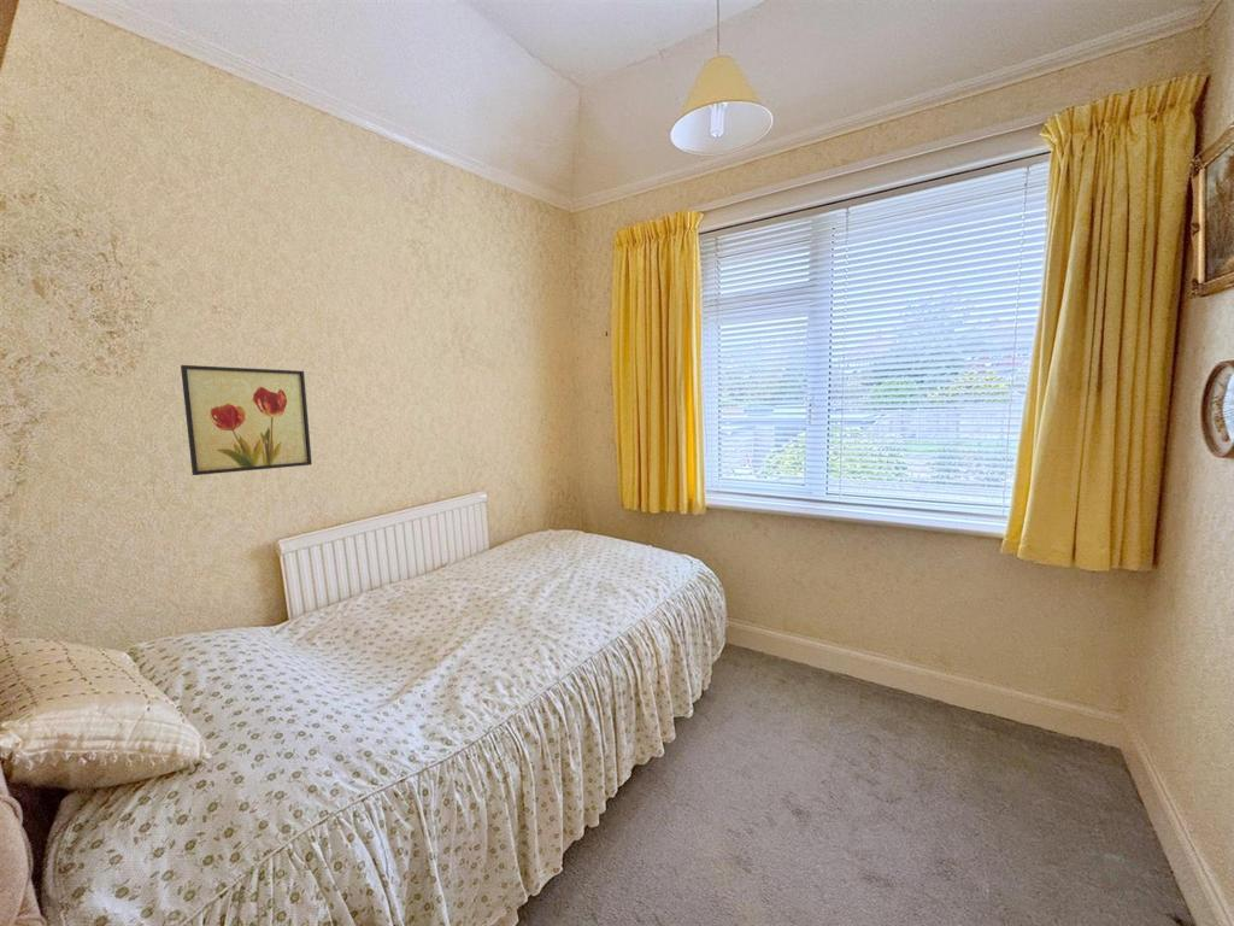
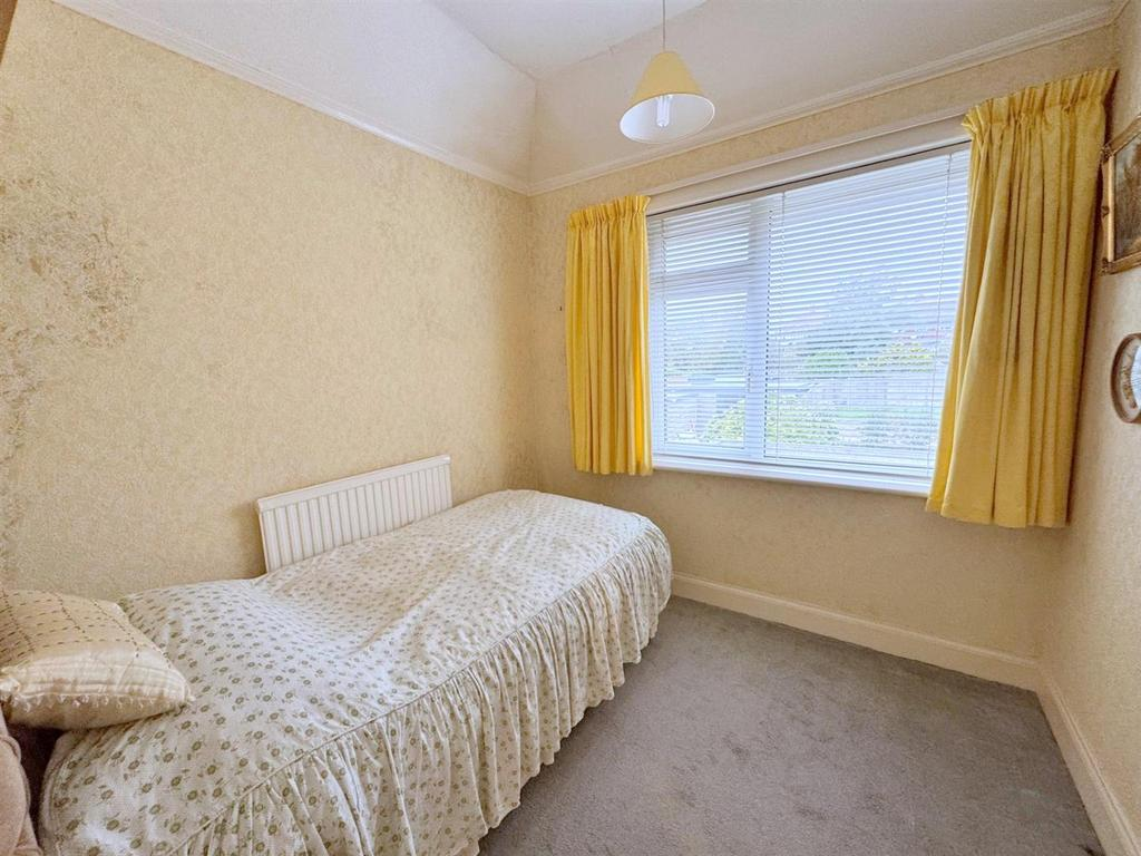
- wall art (251, 418)
